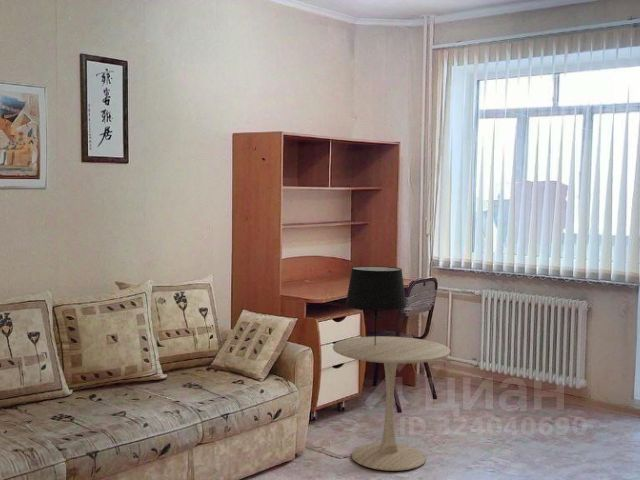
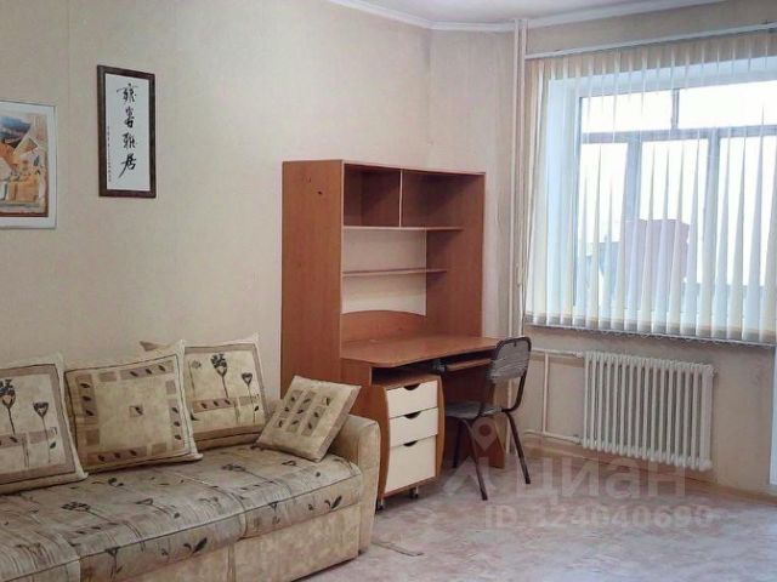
- side table (389, 402)
- table lamp (375, 306)
